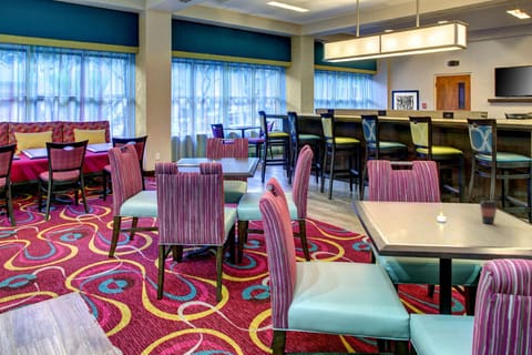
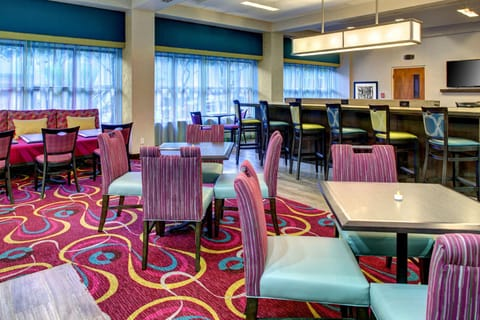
- coffee cup (488, 212)
